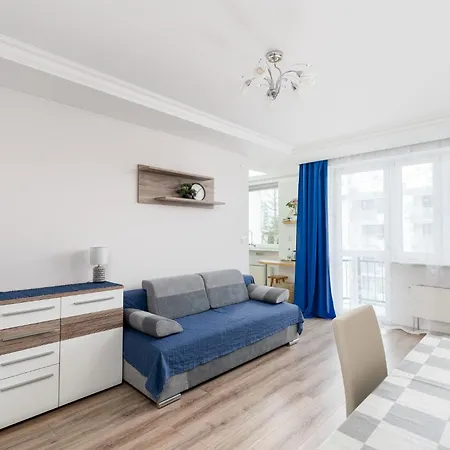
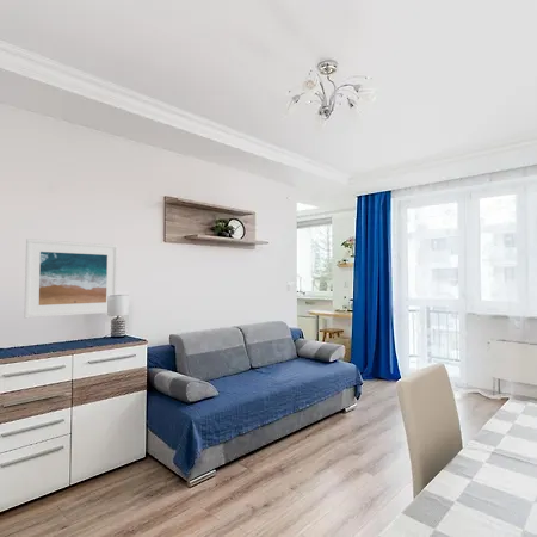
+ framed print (74, 278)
